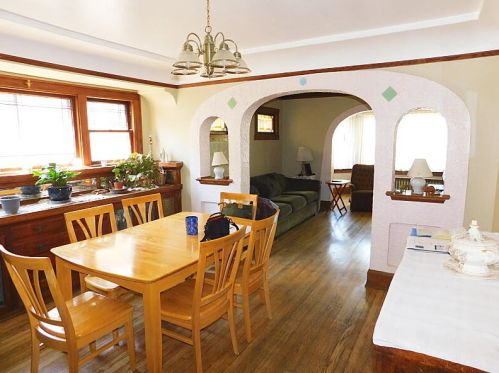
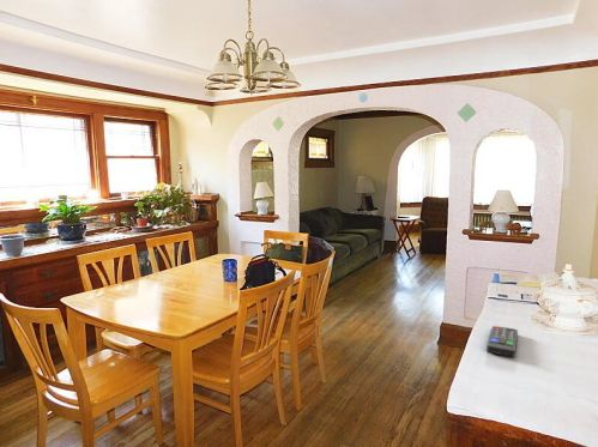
+ remote control (502, 339)
